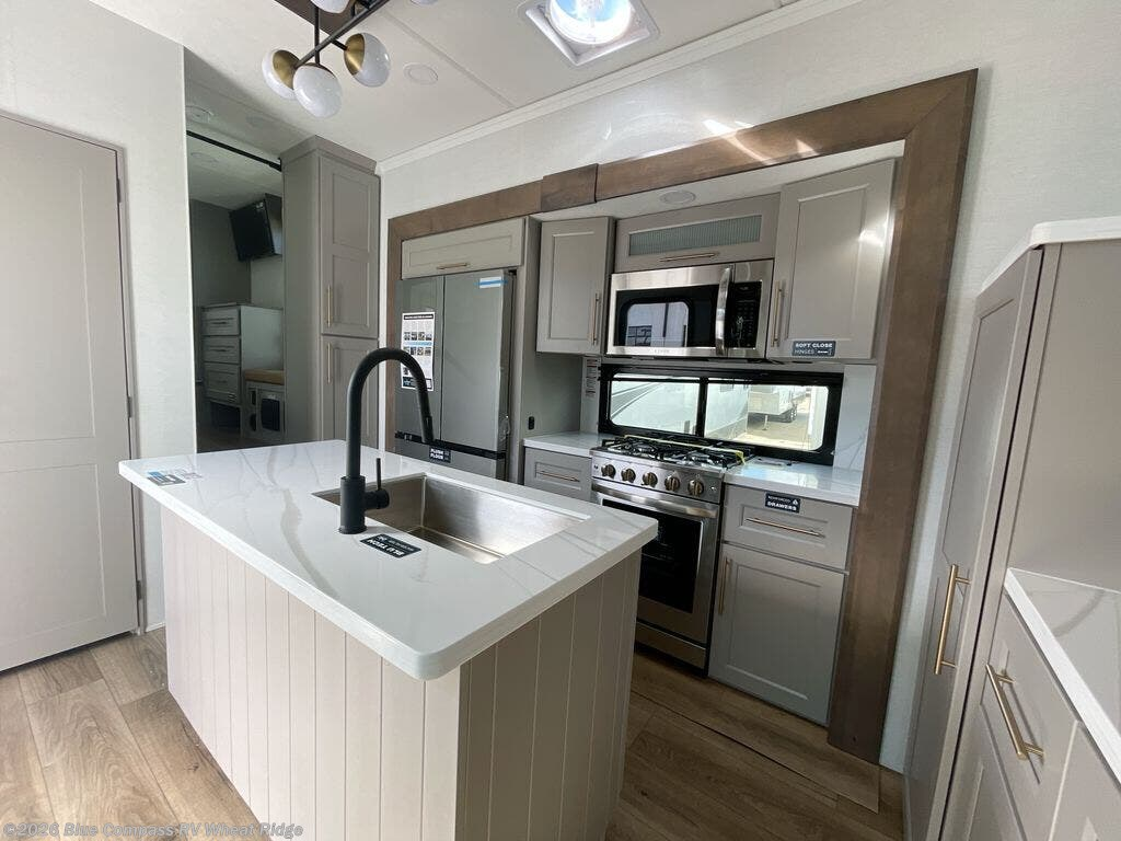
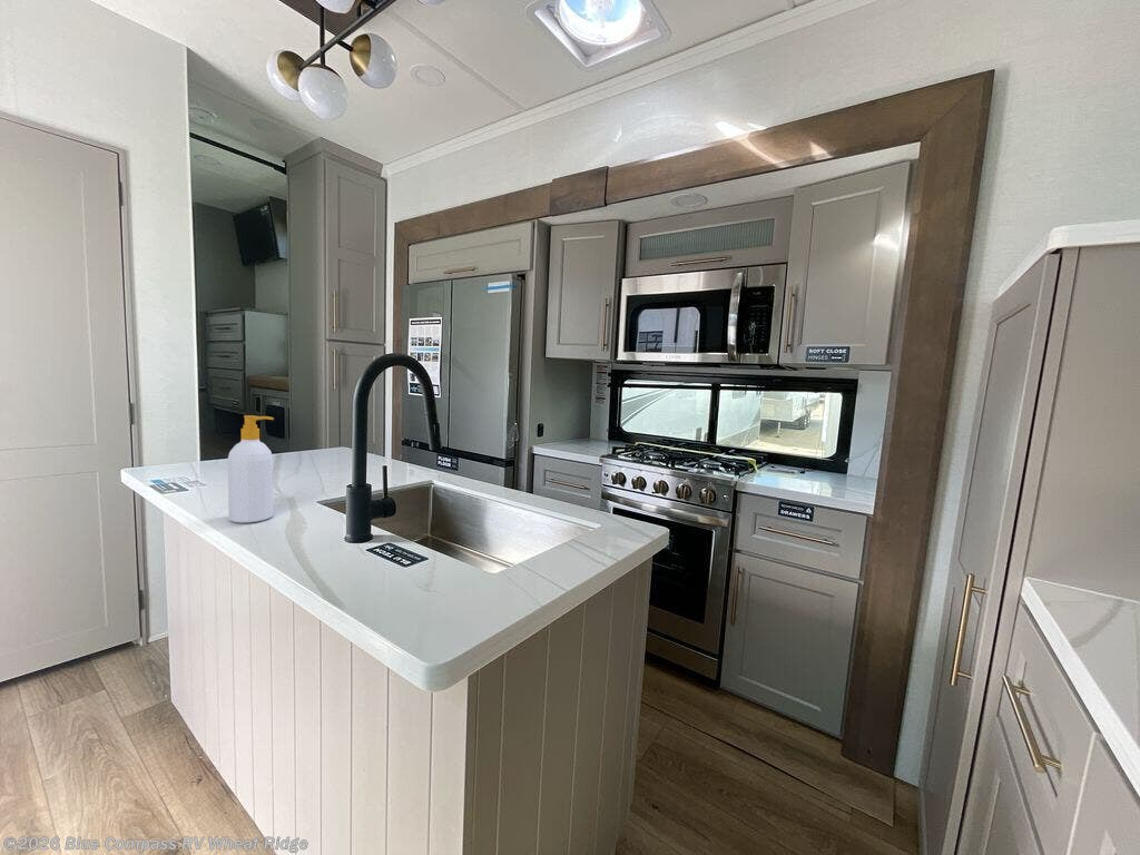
+ soap bottle (252, 466)
